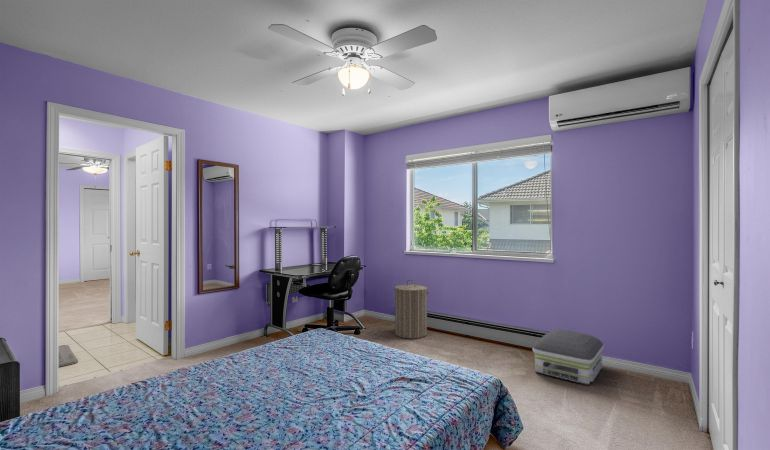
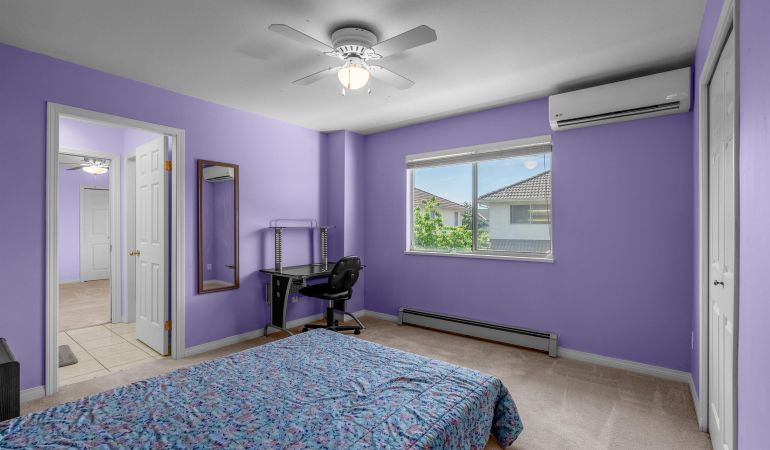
- laundry hamper (410, 306)
- air purifier (568, 351)
